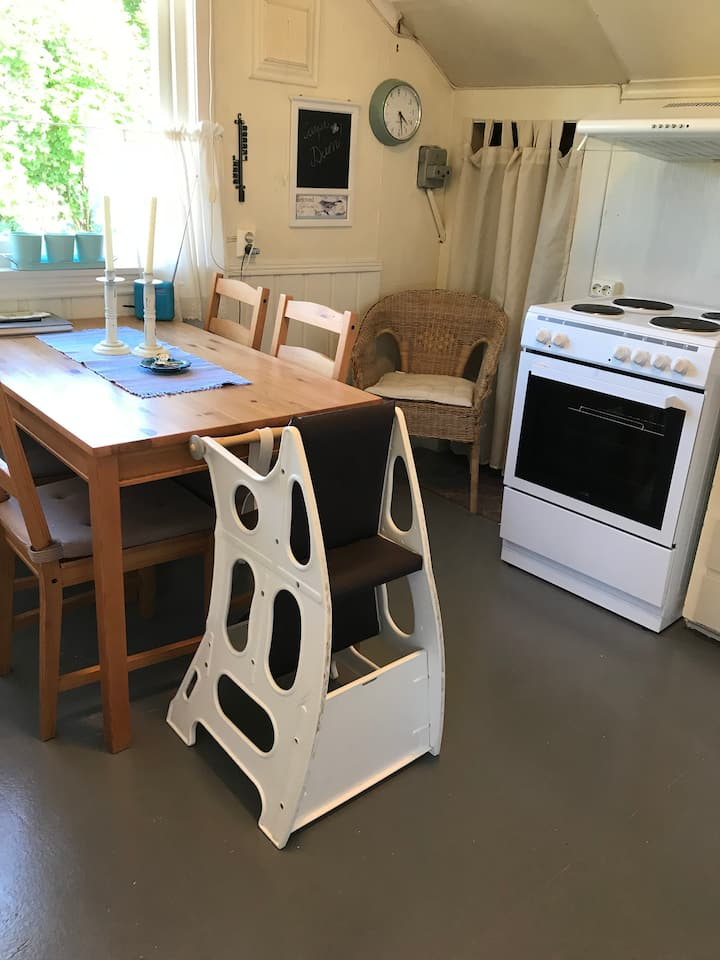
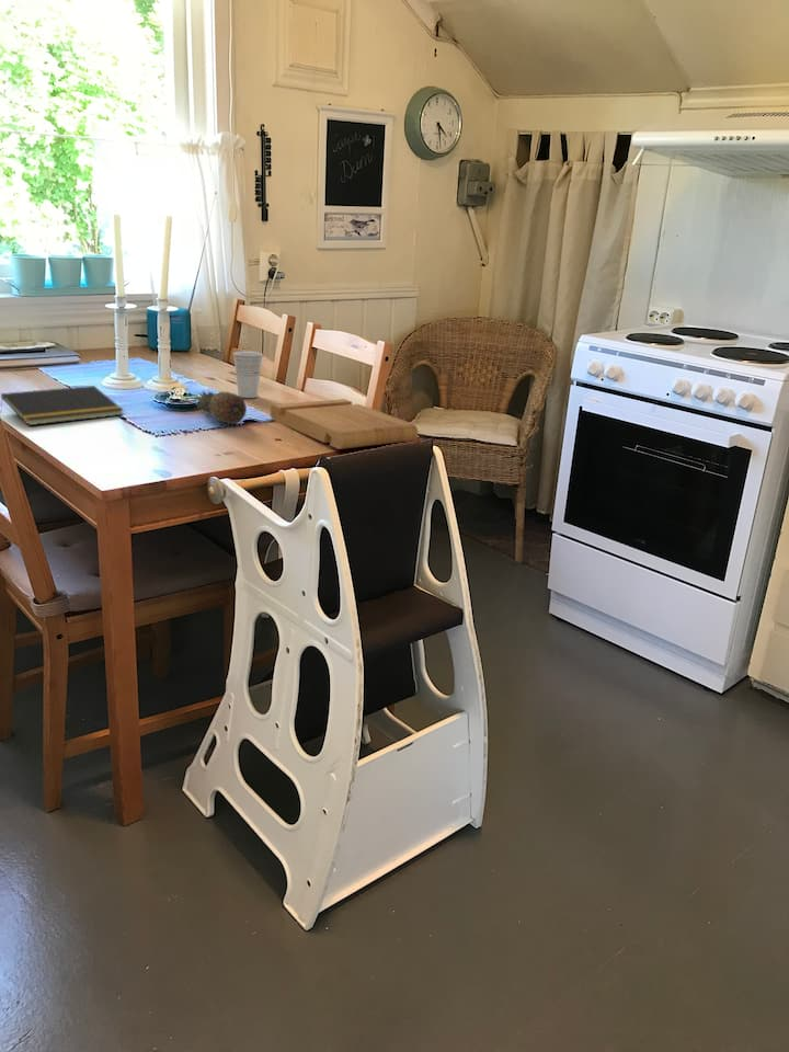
+ cutting board (341, 422)
+ cup (248, 374)
+ notepad (62, 403)
+ fruit (219, 403)
